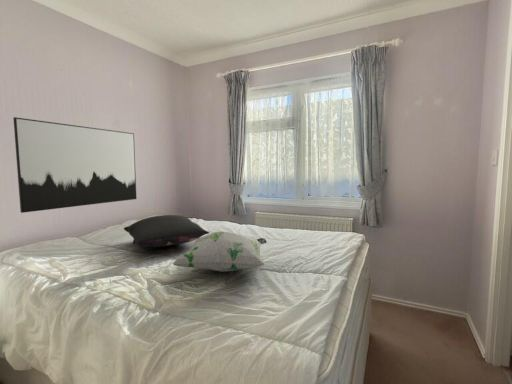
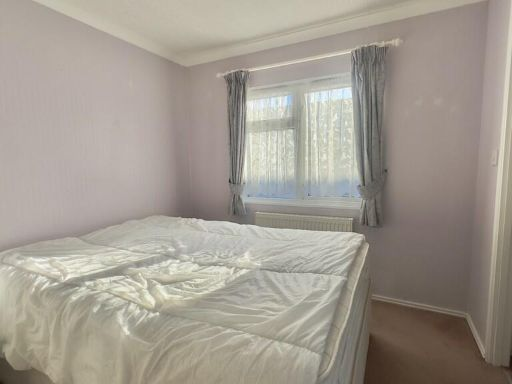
- pillow (165, 231)
- wall art (86, 166)
- decorative pillow (226, 250)
